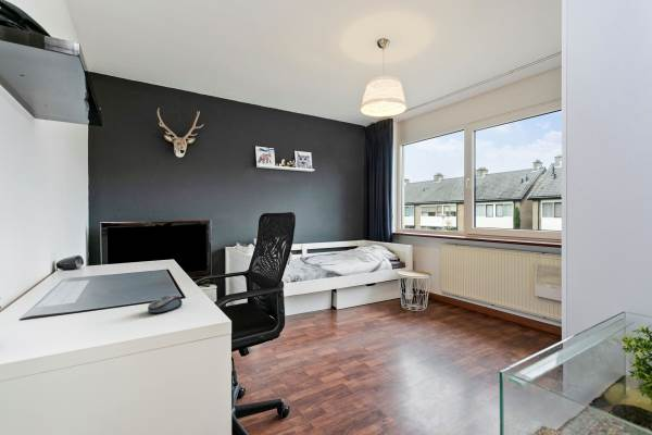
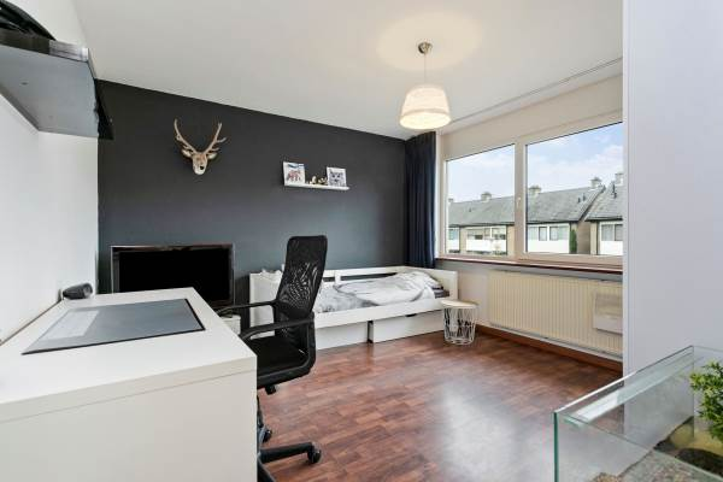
- computer mouse (165, 302)
